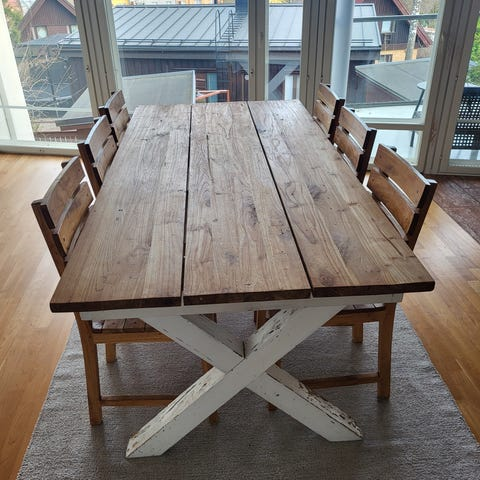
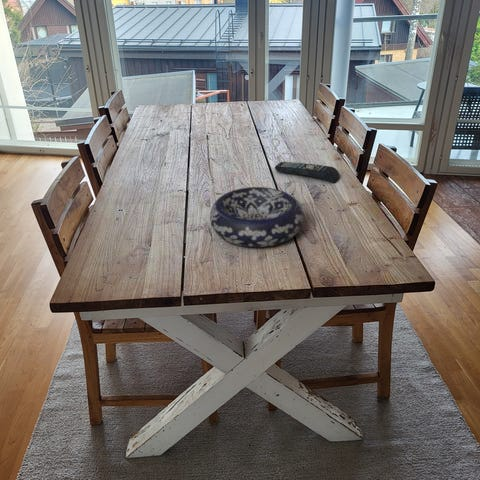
+ decorative bowl (256, 216)
+ remote control (306, 170)
